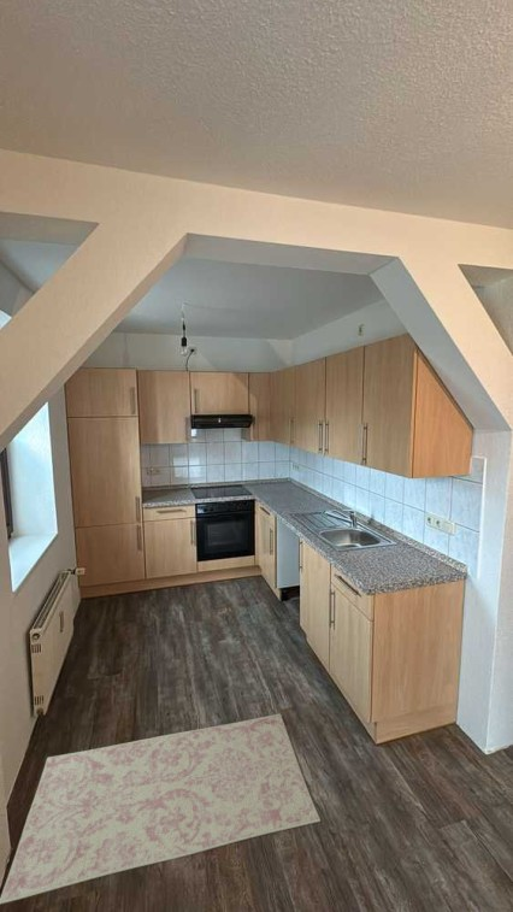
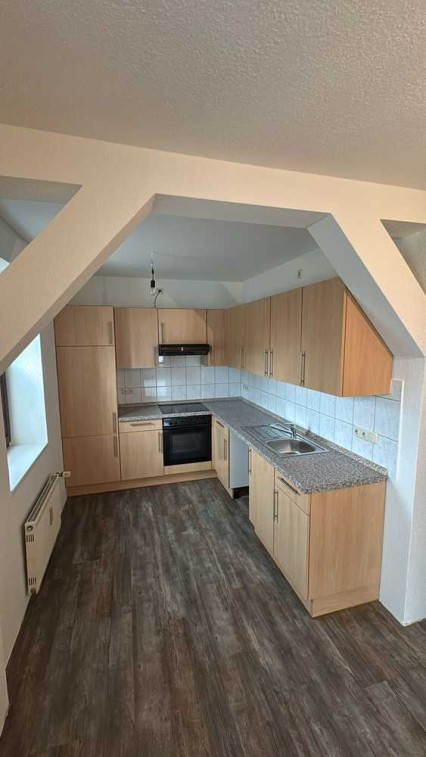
- rug (172, 786)
